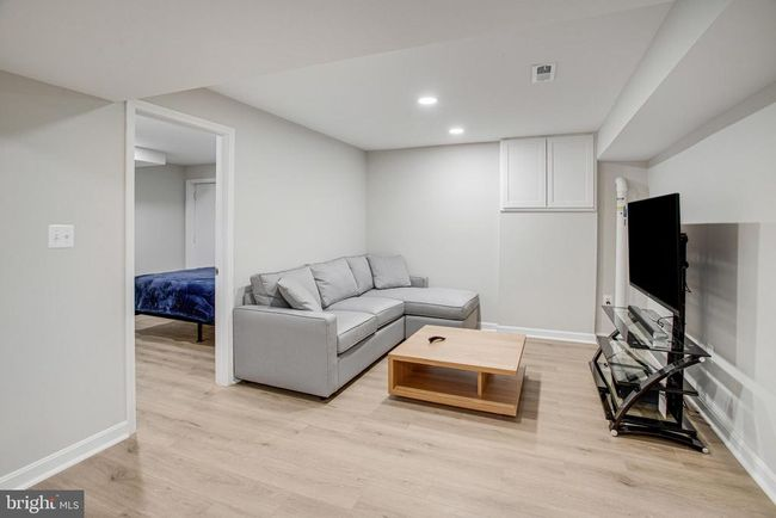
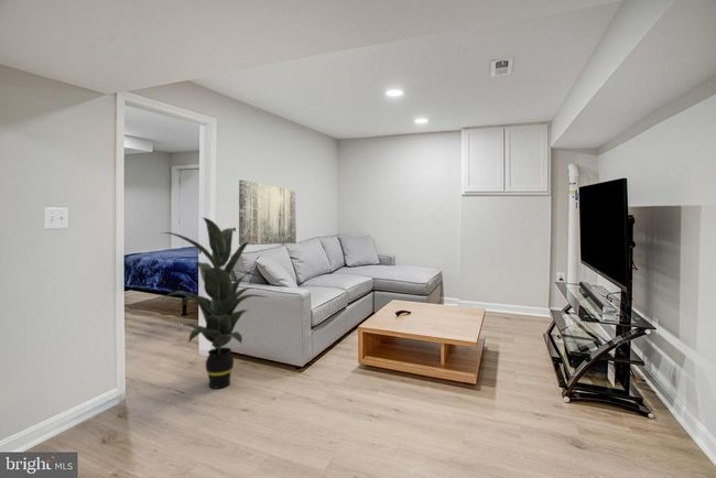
+ indoor plant (211, 302)
+ wall art (270, 215)
